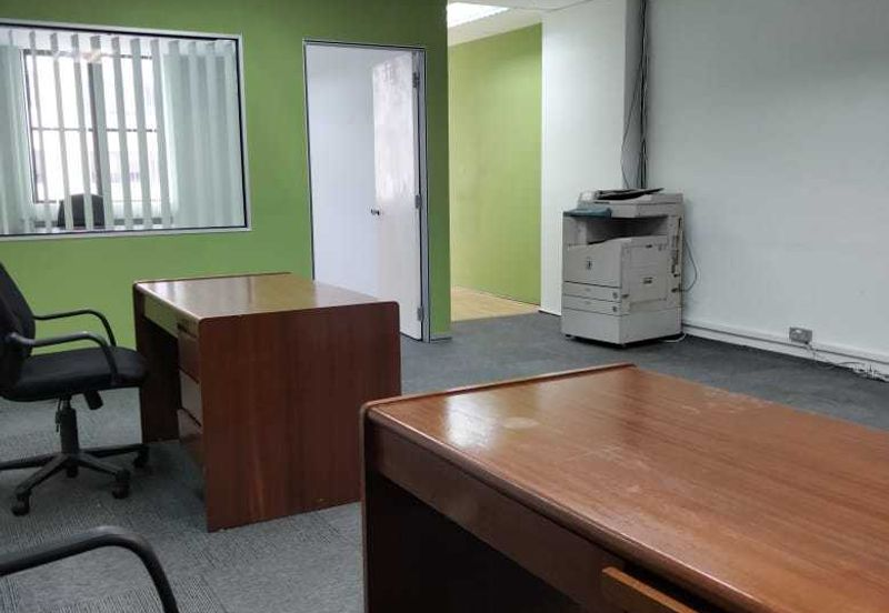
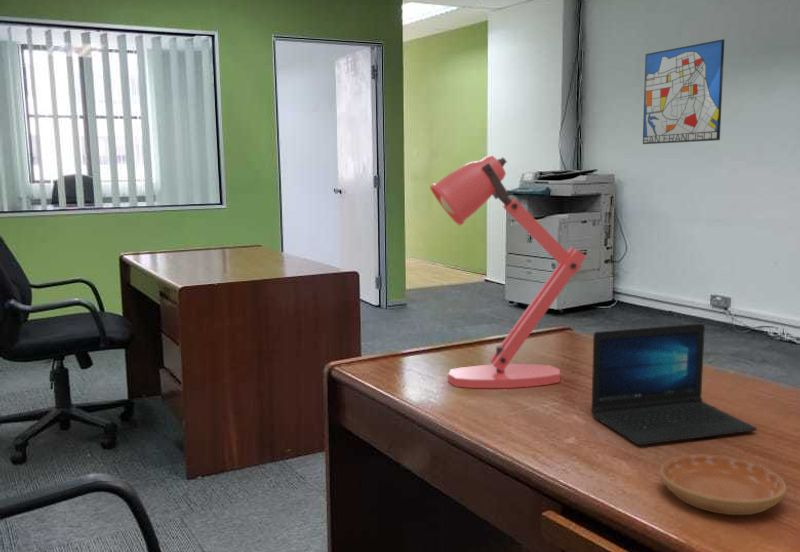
+ wall art (680, 95)
+ laptop (672, 380)
+ saucer (721, 485)
+ desk lamp (537, 293)
